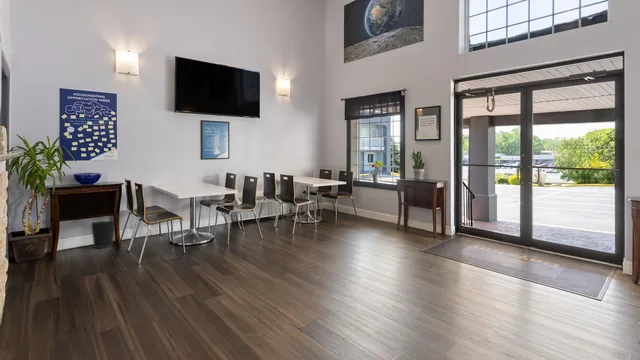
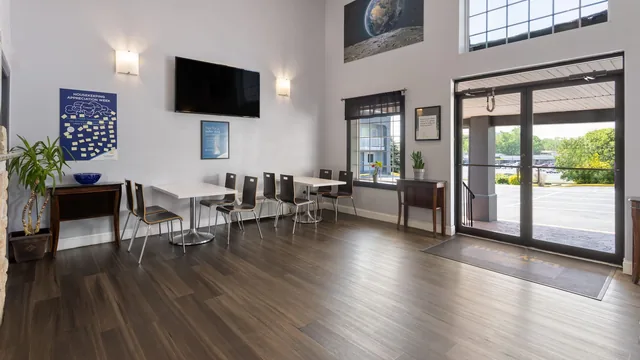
- wastebasket (103, 234)
